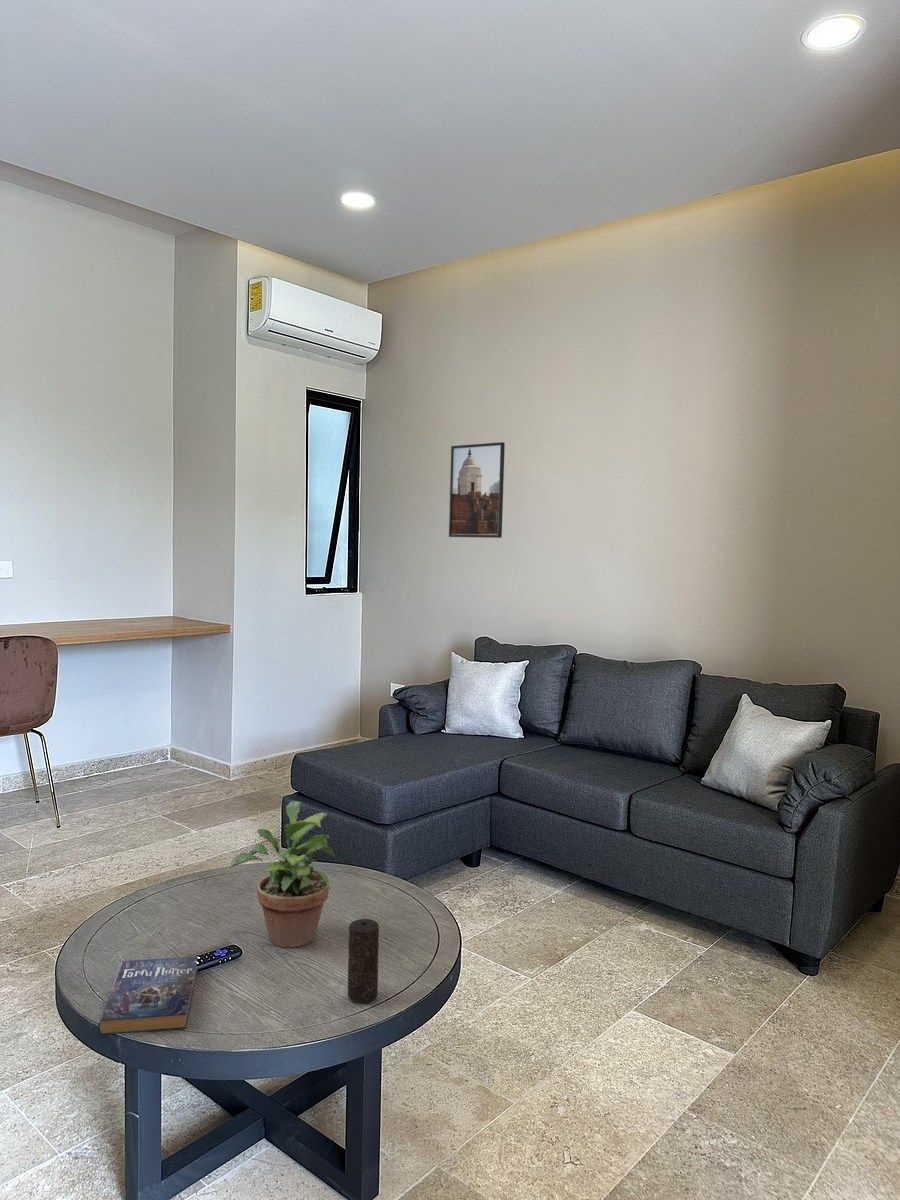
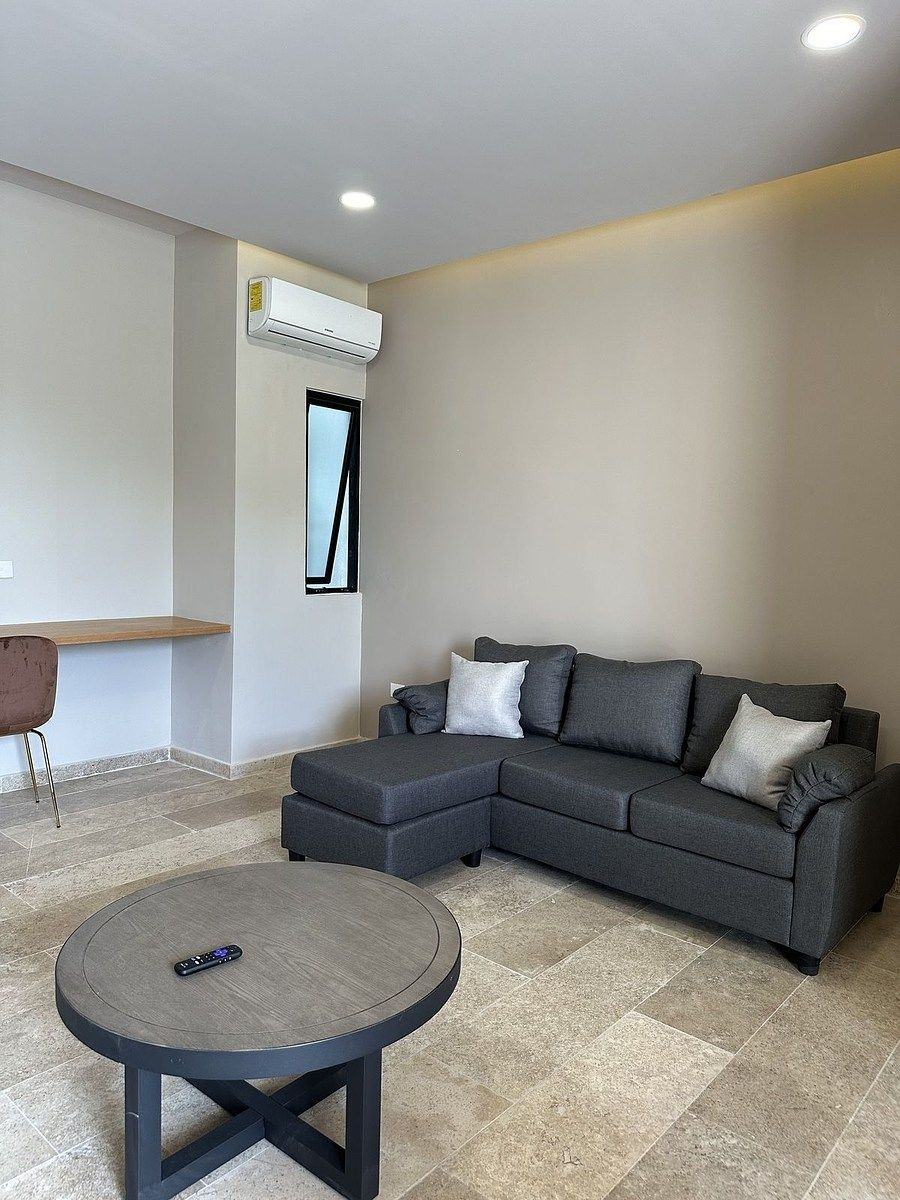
- potted plant (285, 870)
- candle (363, 960)
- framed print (475, 490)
- book (151, 992)
